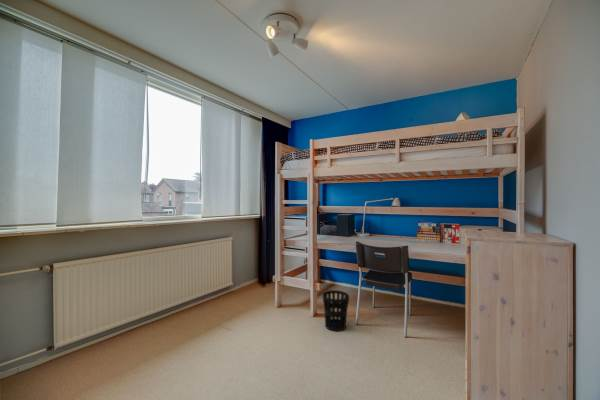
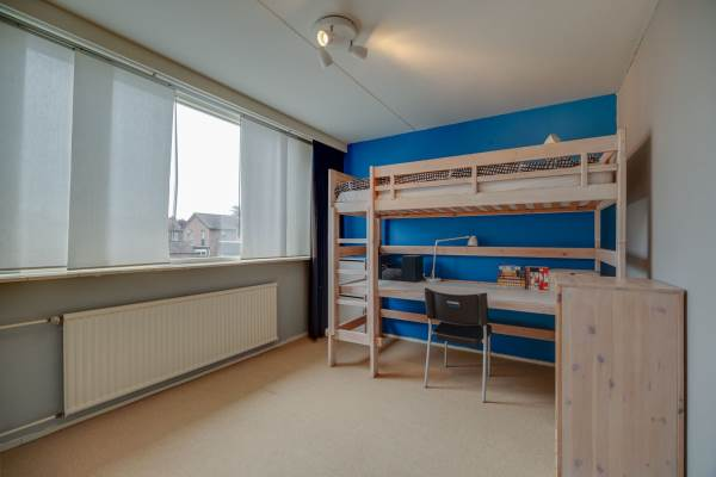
- wastebasket (335, 311)
